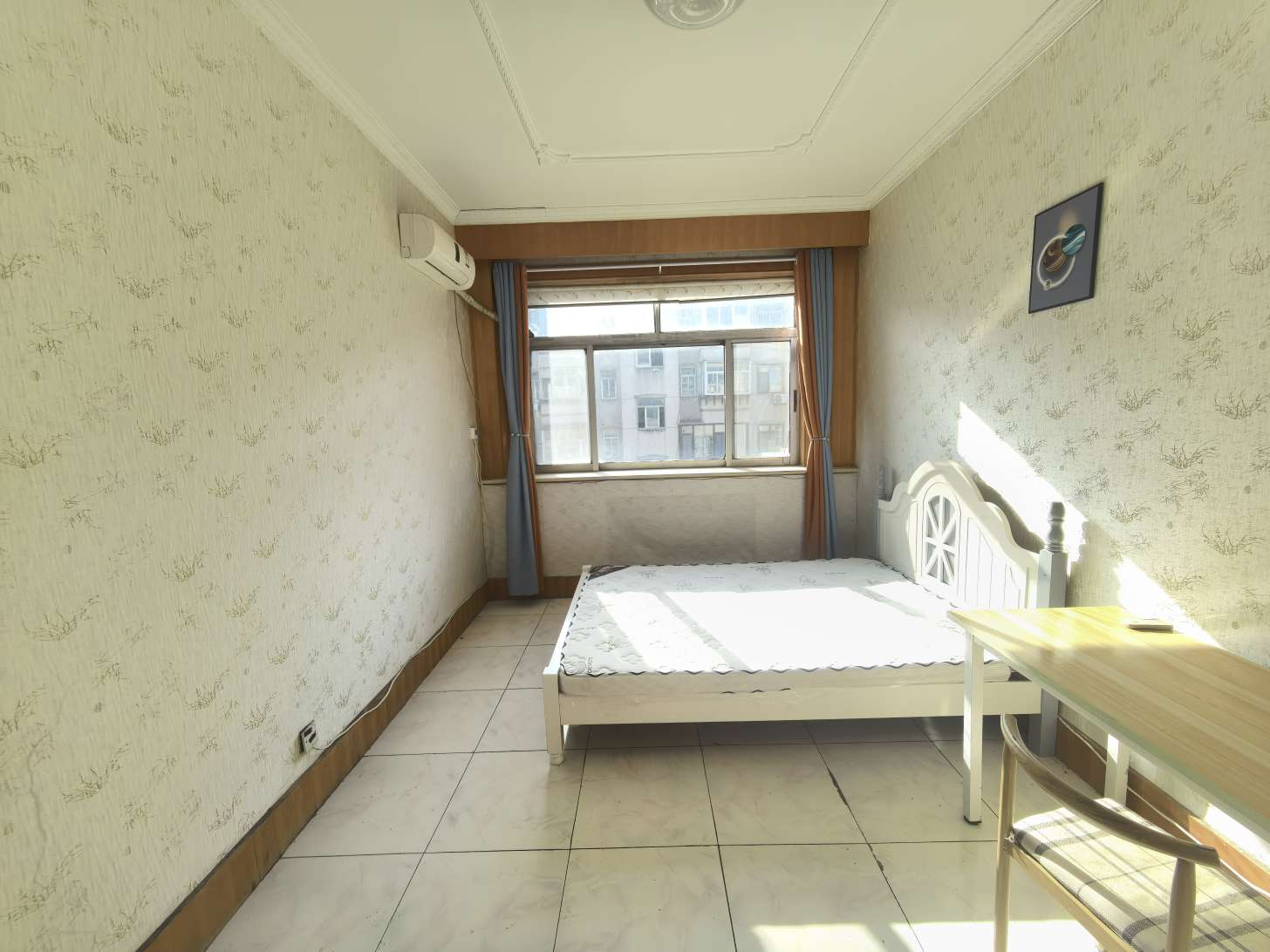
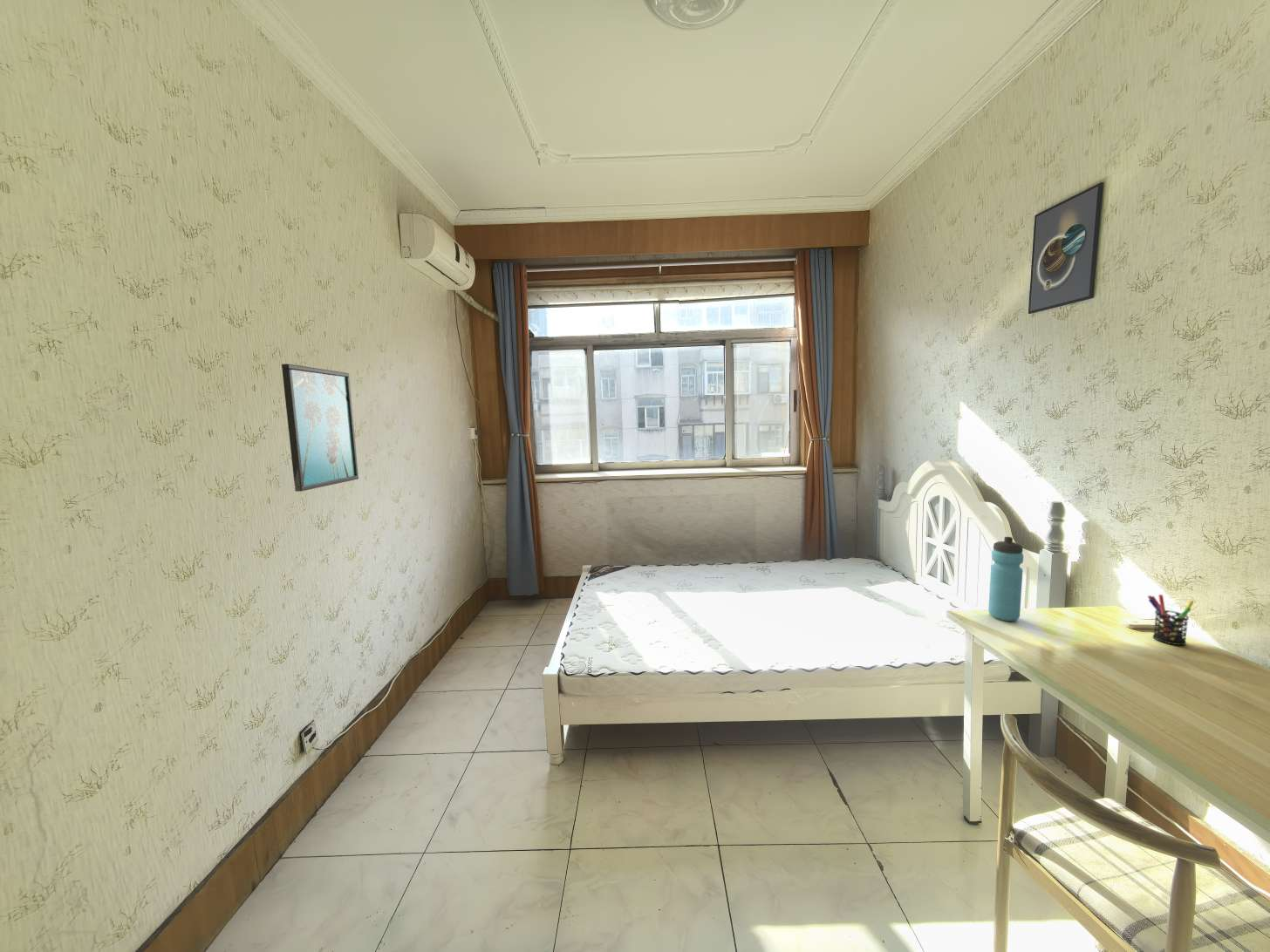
+ pen holder (1172, 618)
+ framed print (324, 427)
+ water bottle (1006, 577)
